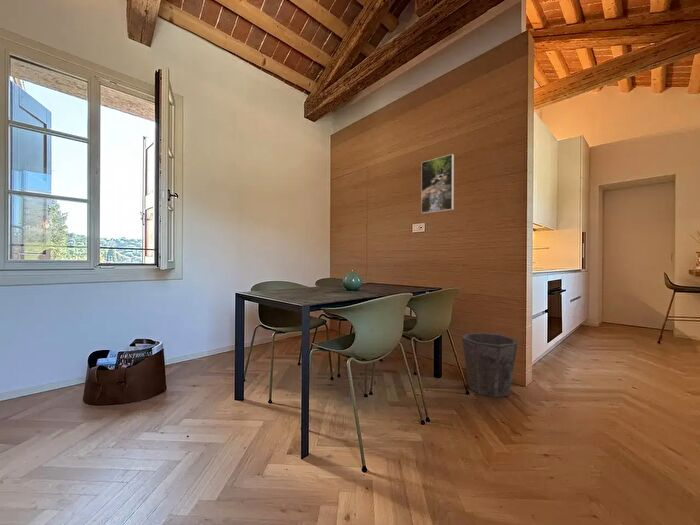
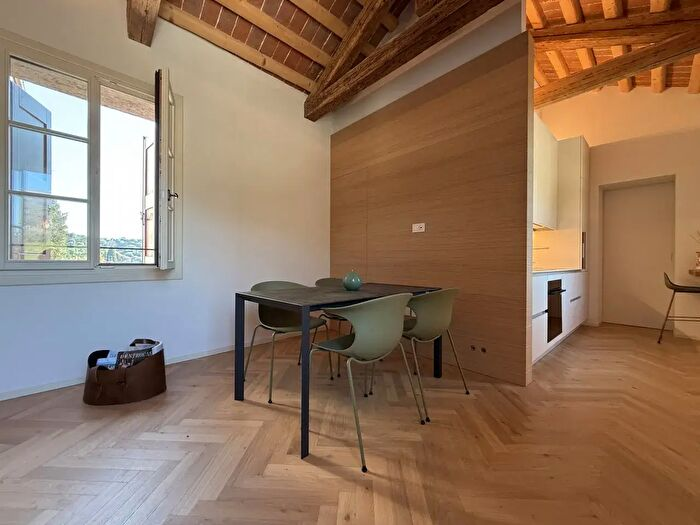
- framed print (436, 185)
- waste bin (489, 363)
